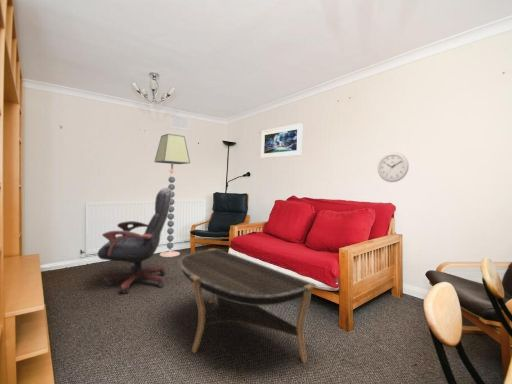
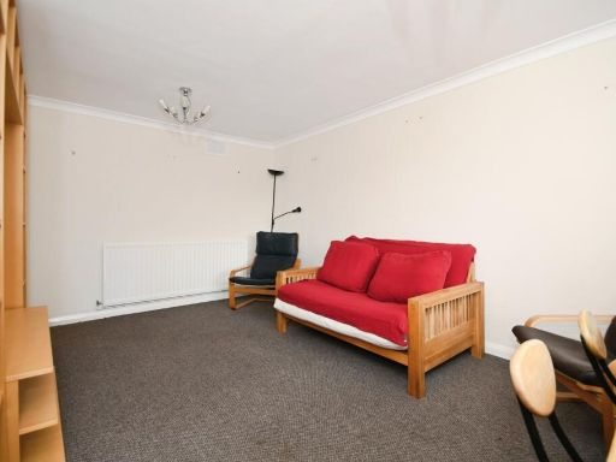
- wall clock (392, 167)
- floor lamp (172, 195)
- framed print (279, 142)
- office chair (136, 235)
- coffee table (226, 303)
